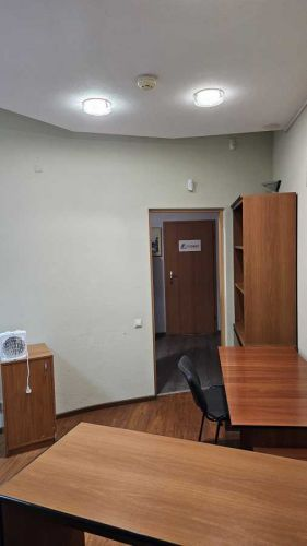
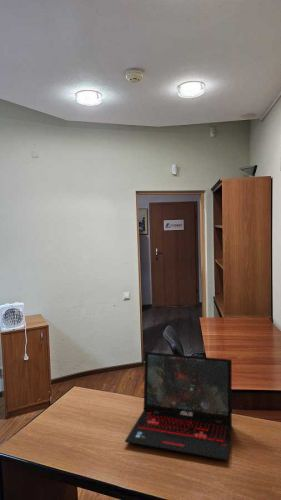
+ laptop (180, 399)
